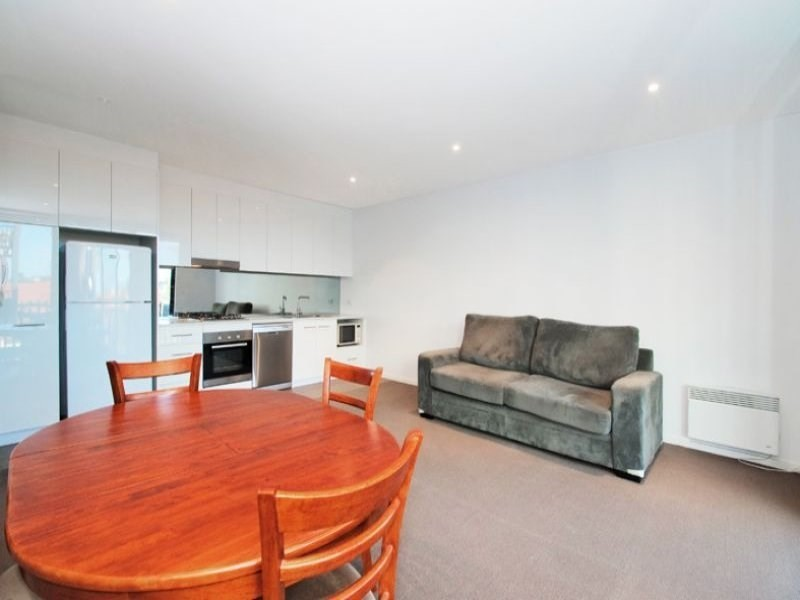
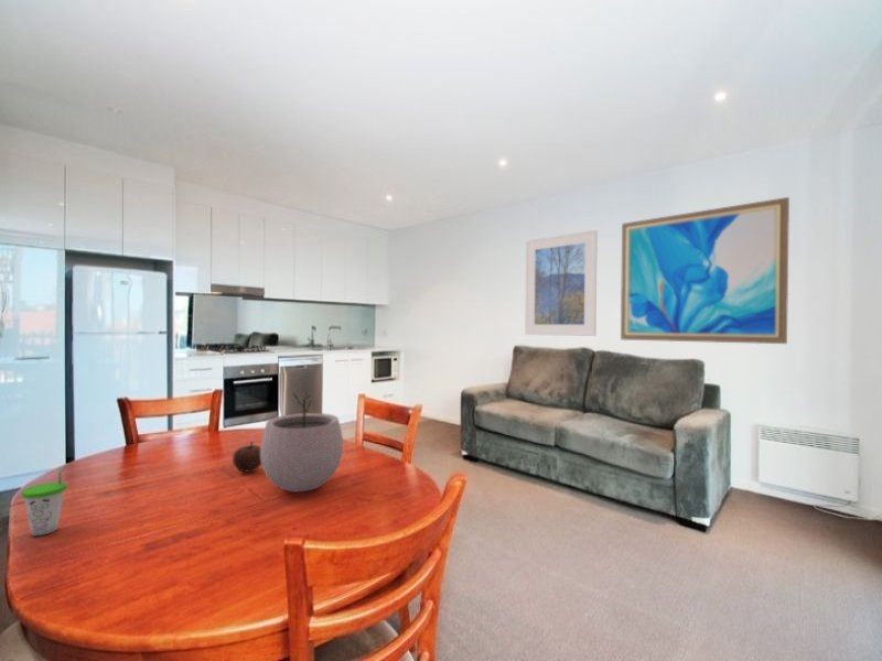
+ fruit (248, 456)
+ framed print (558, 285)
+ plant pot (302, 438)
+ wall art (695, 277)
+ cup (44, 499)
